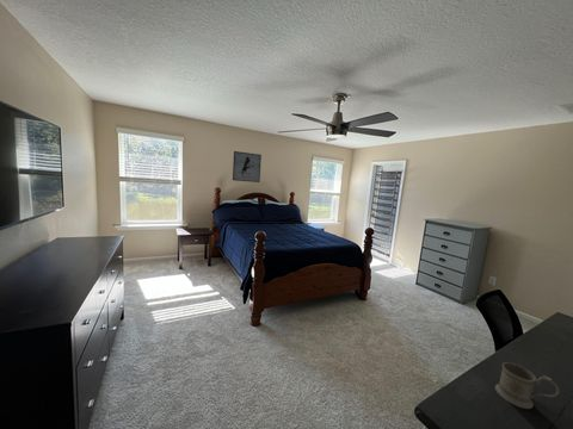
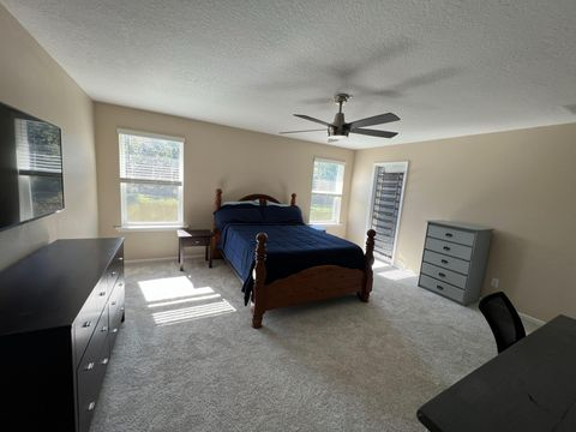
- mug (525, 385)
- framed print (247, 167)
